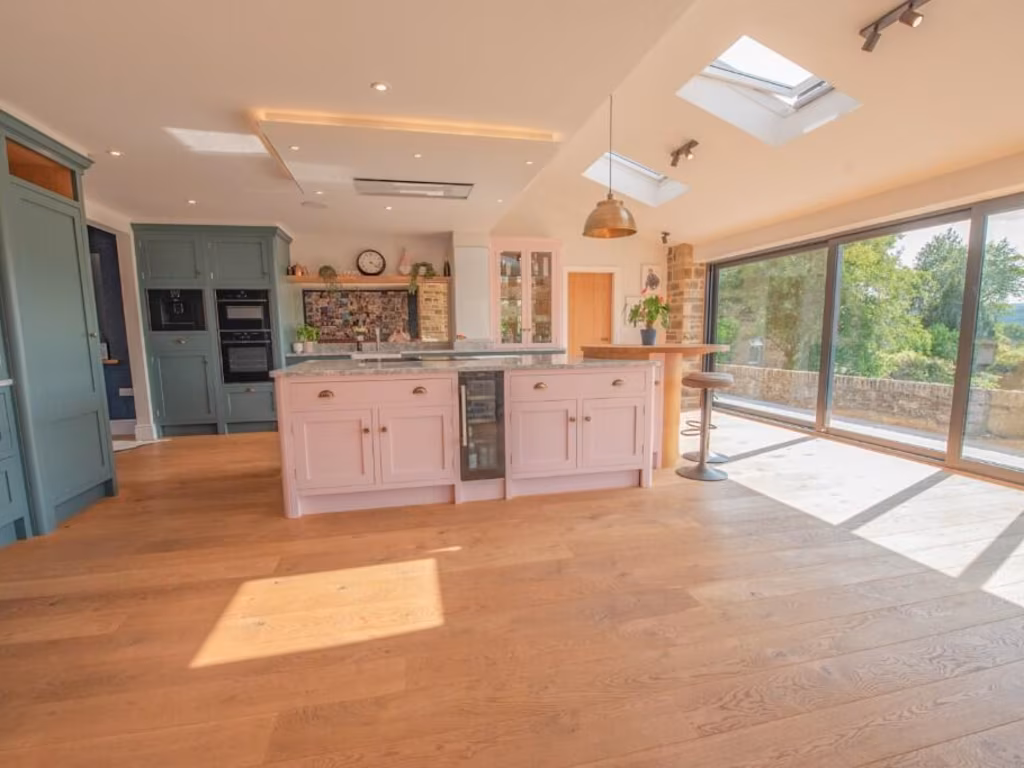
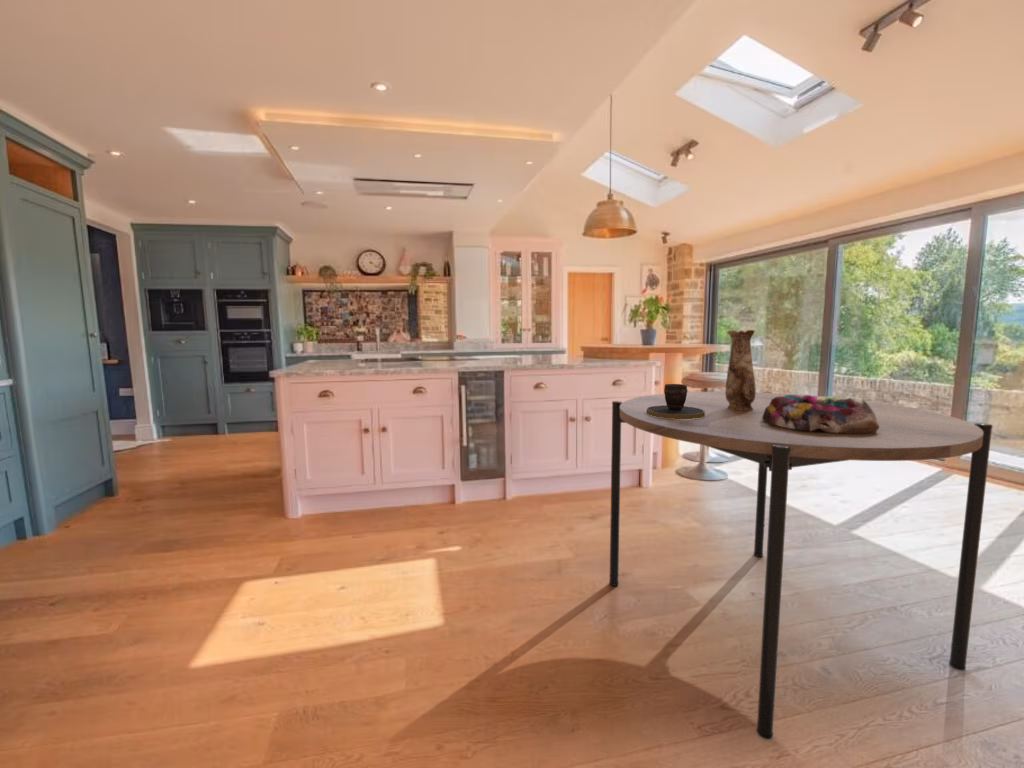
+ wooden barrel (675, 398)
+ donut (818, 409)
+ dining table (764, 517)
+ vase (740, 369)
